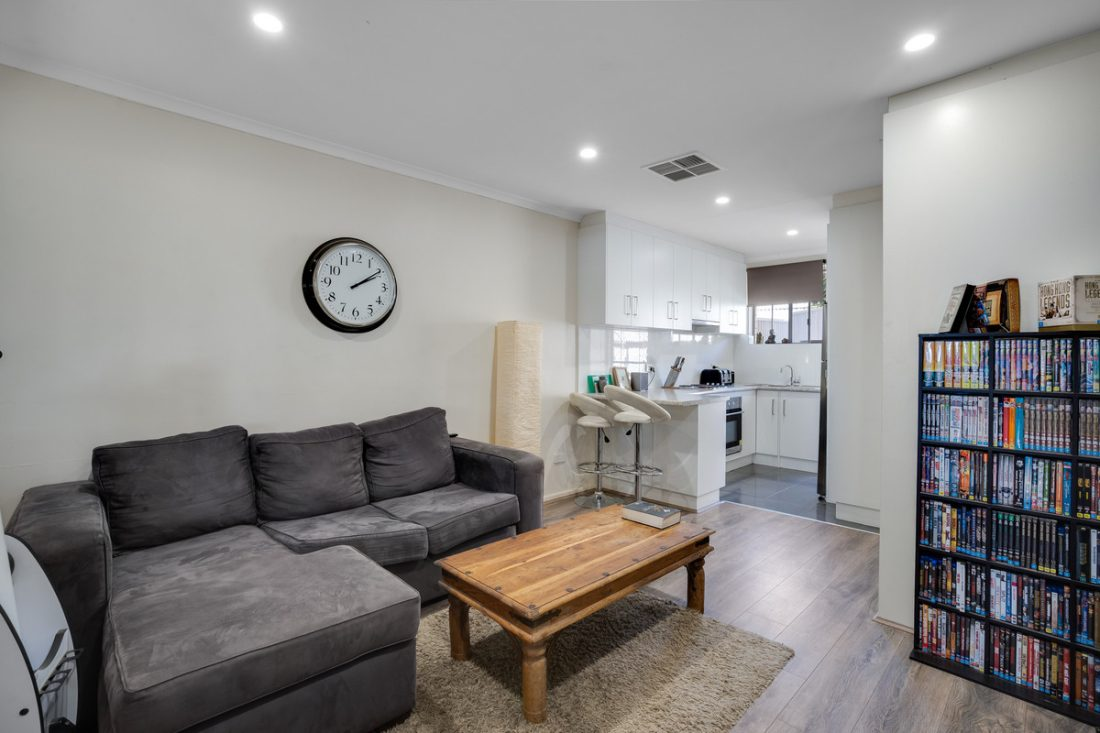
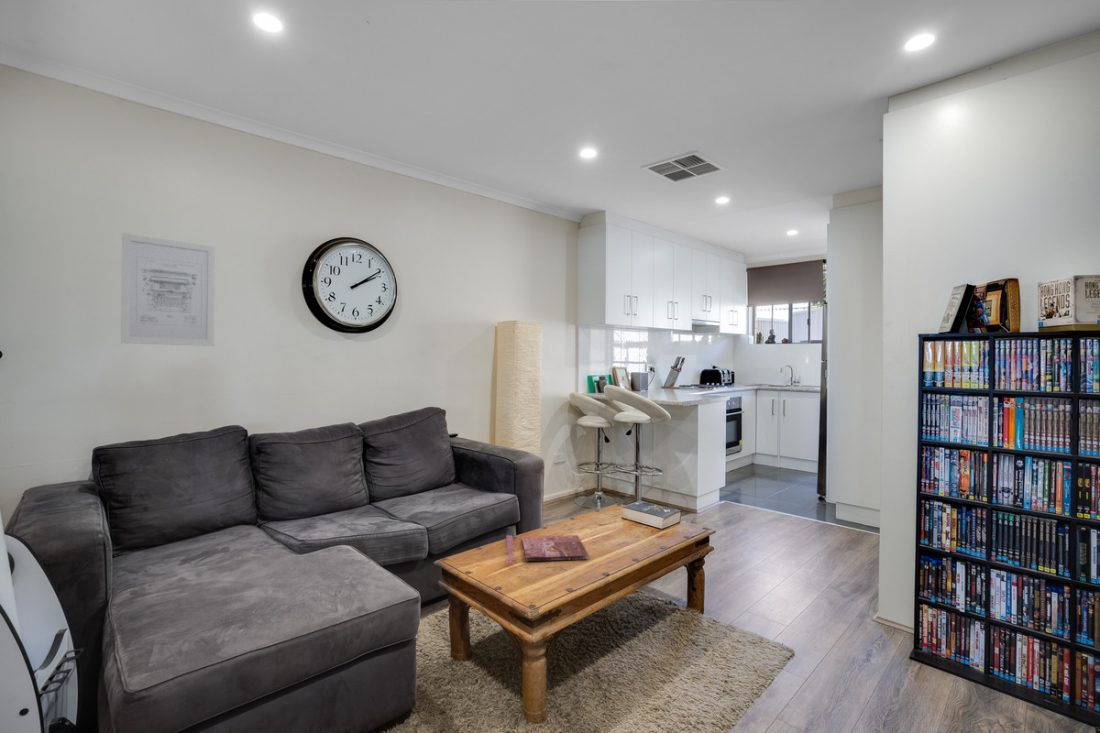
+ wall art (170, 292)
+ cover (544, 547)
